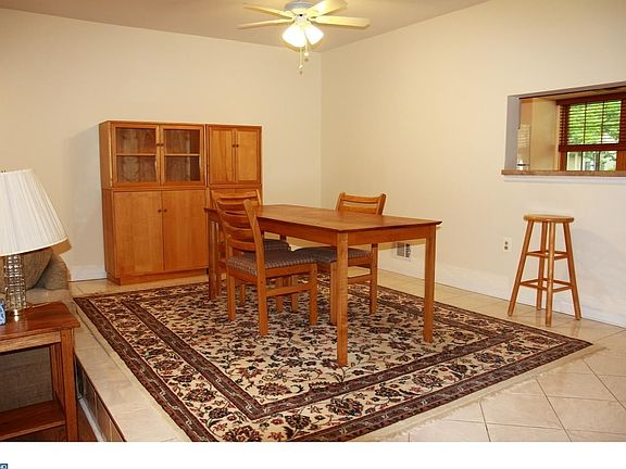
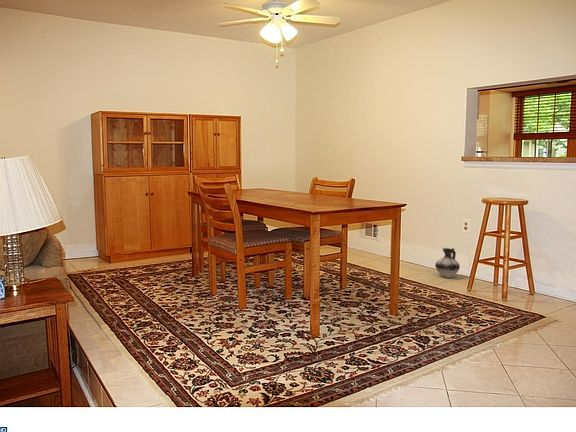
+ ceramic jug (447, 262)
